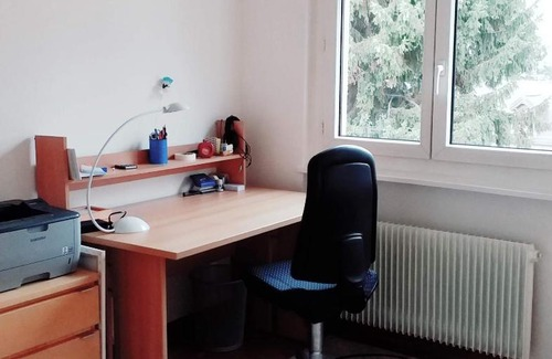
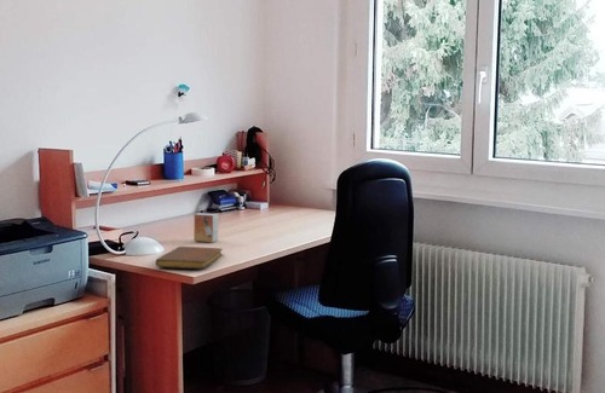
+ notebook (190, 256)
+ small box (206, 227)
